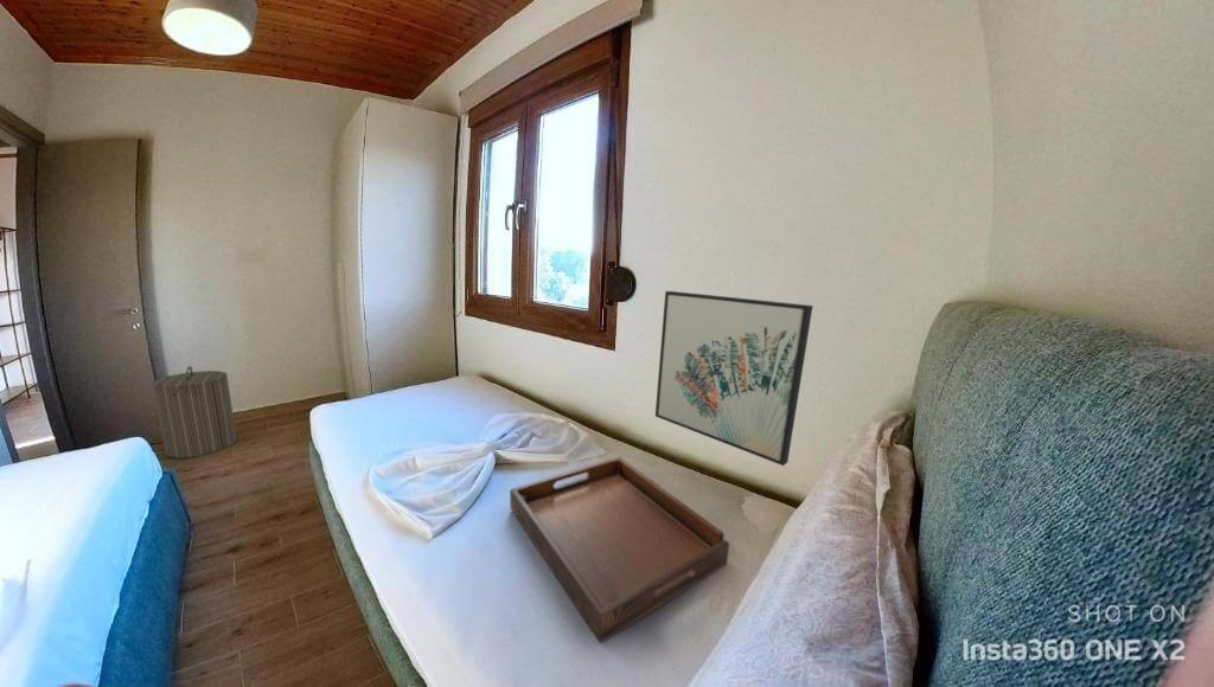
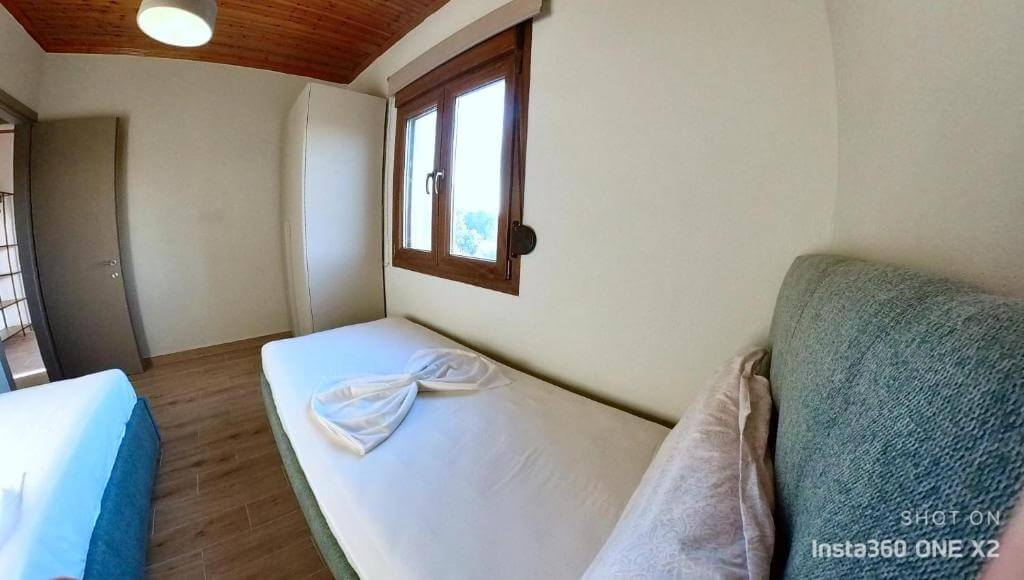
- serving tray (612, 522)
- wall art (721, 370)
- laundry hamper (196, 406)
